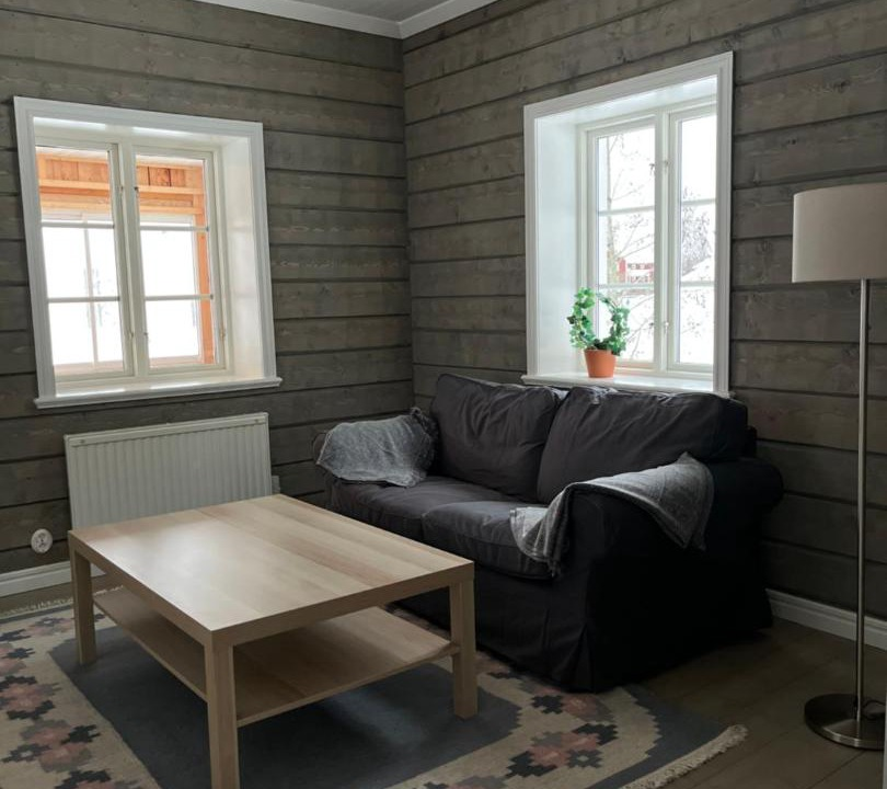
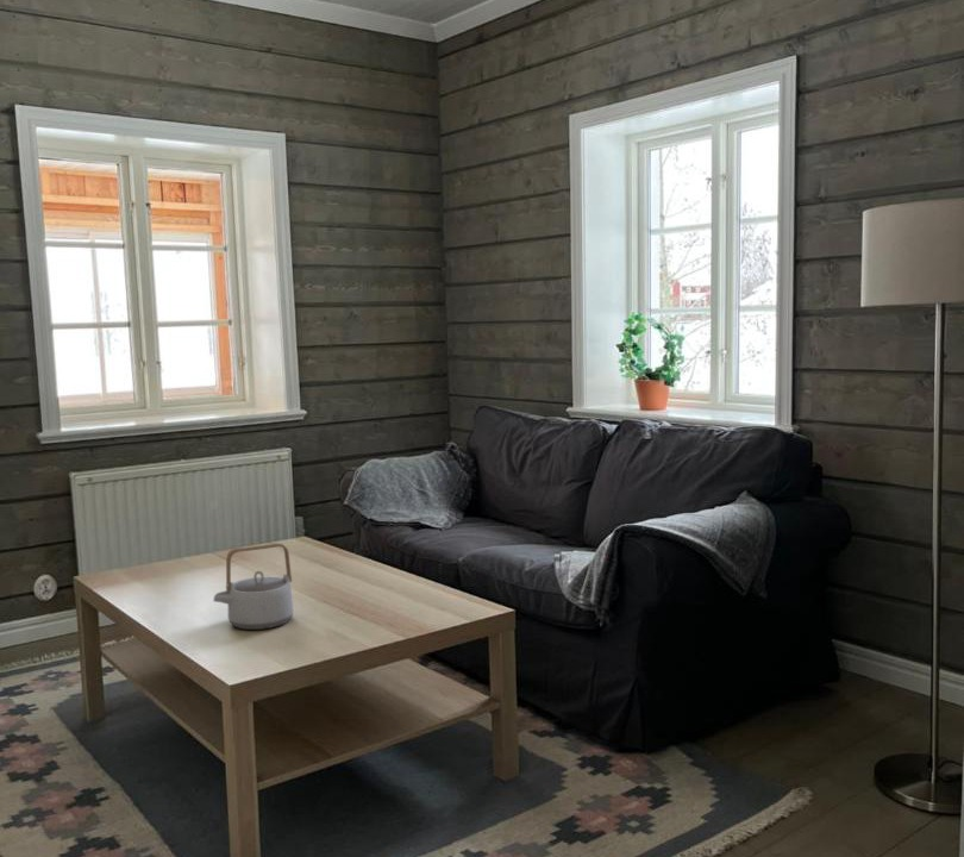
+ teapot (252, 584)
